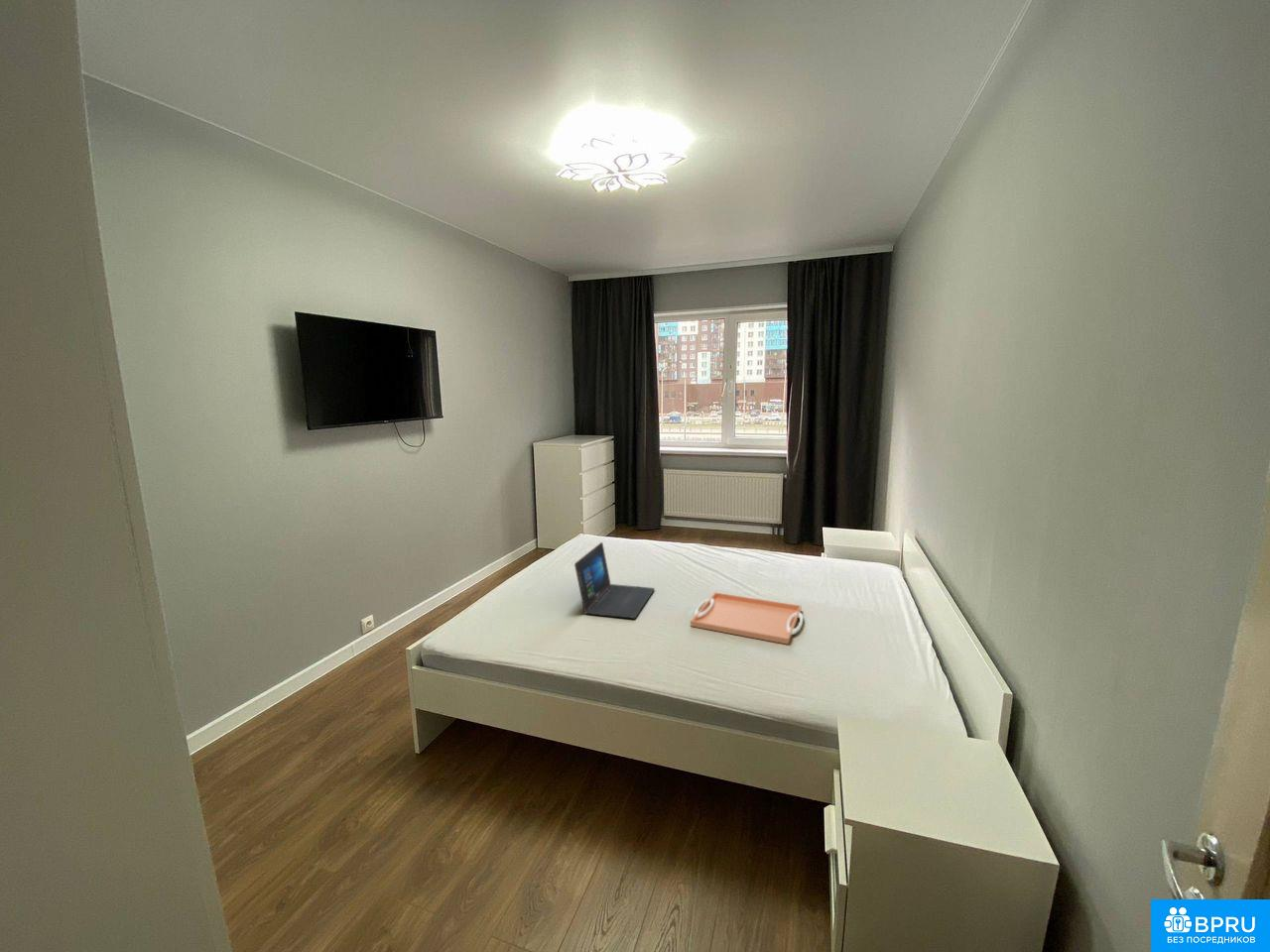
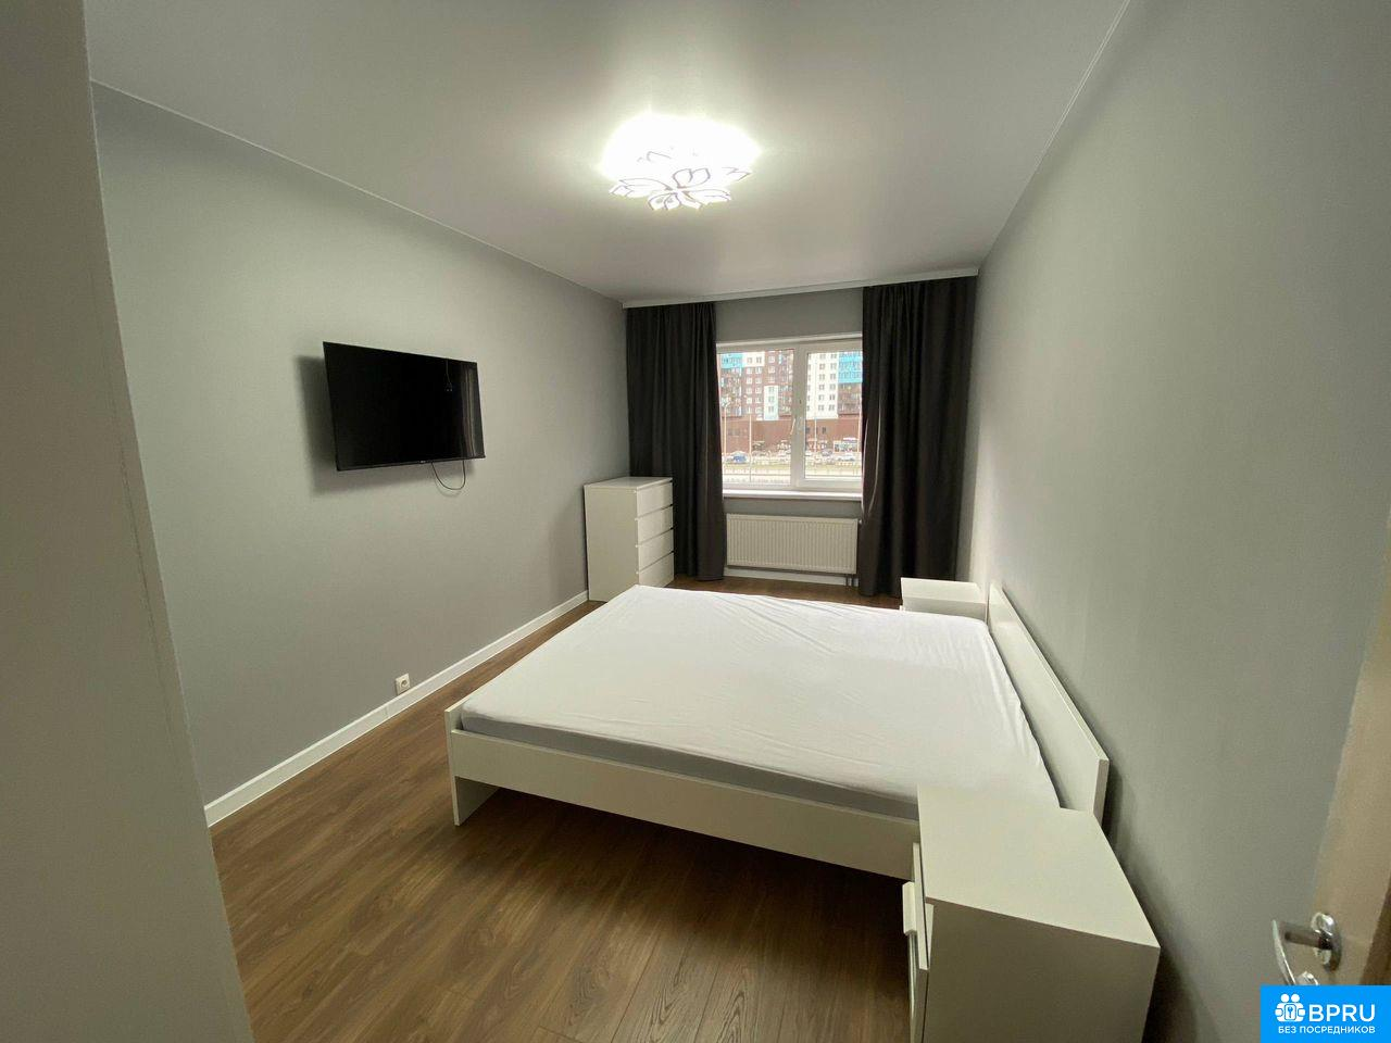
- serving tray (747, 615)
- laptop (615, 584)
